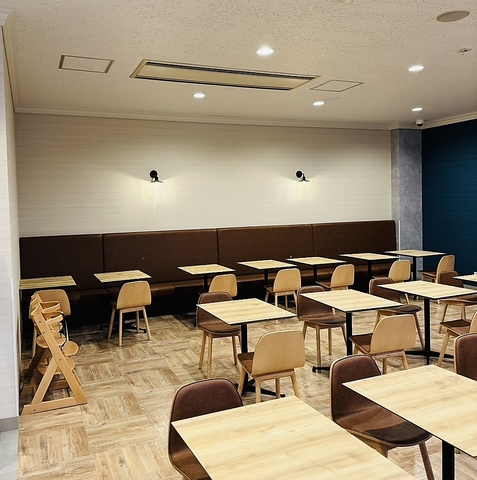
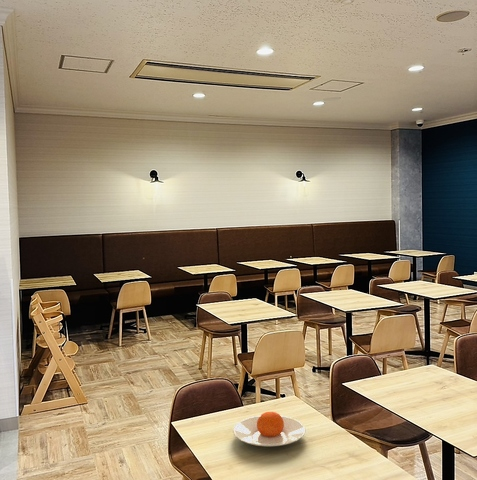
+ plate (269, 426)
